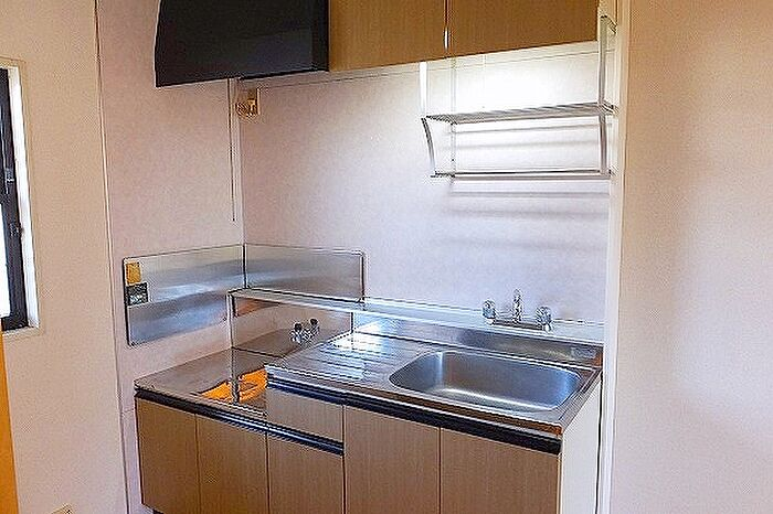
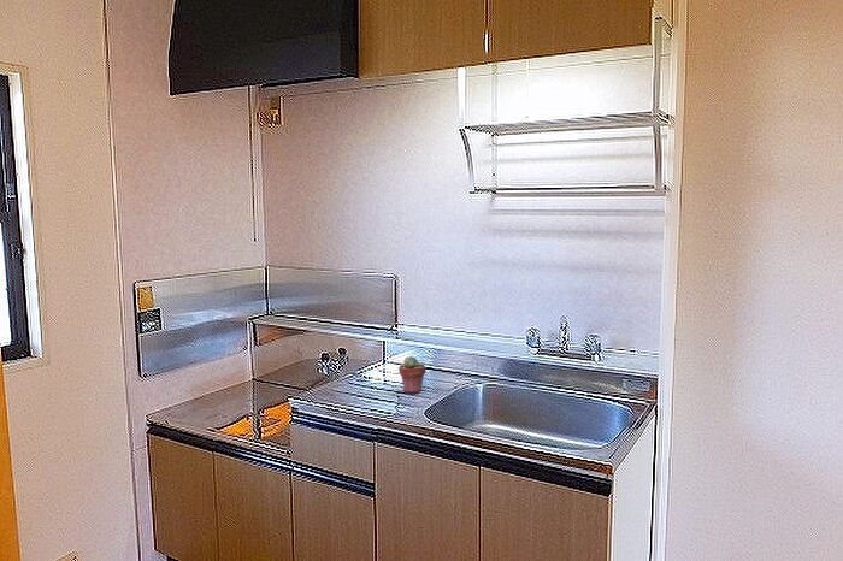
+ potted succulent (412, 373)
